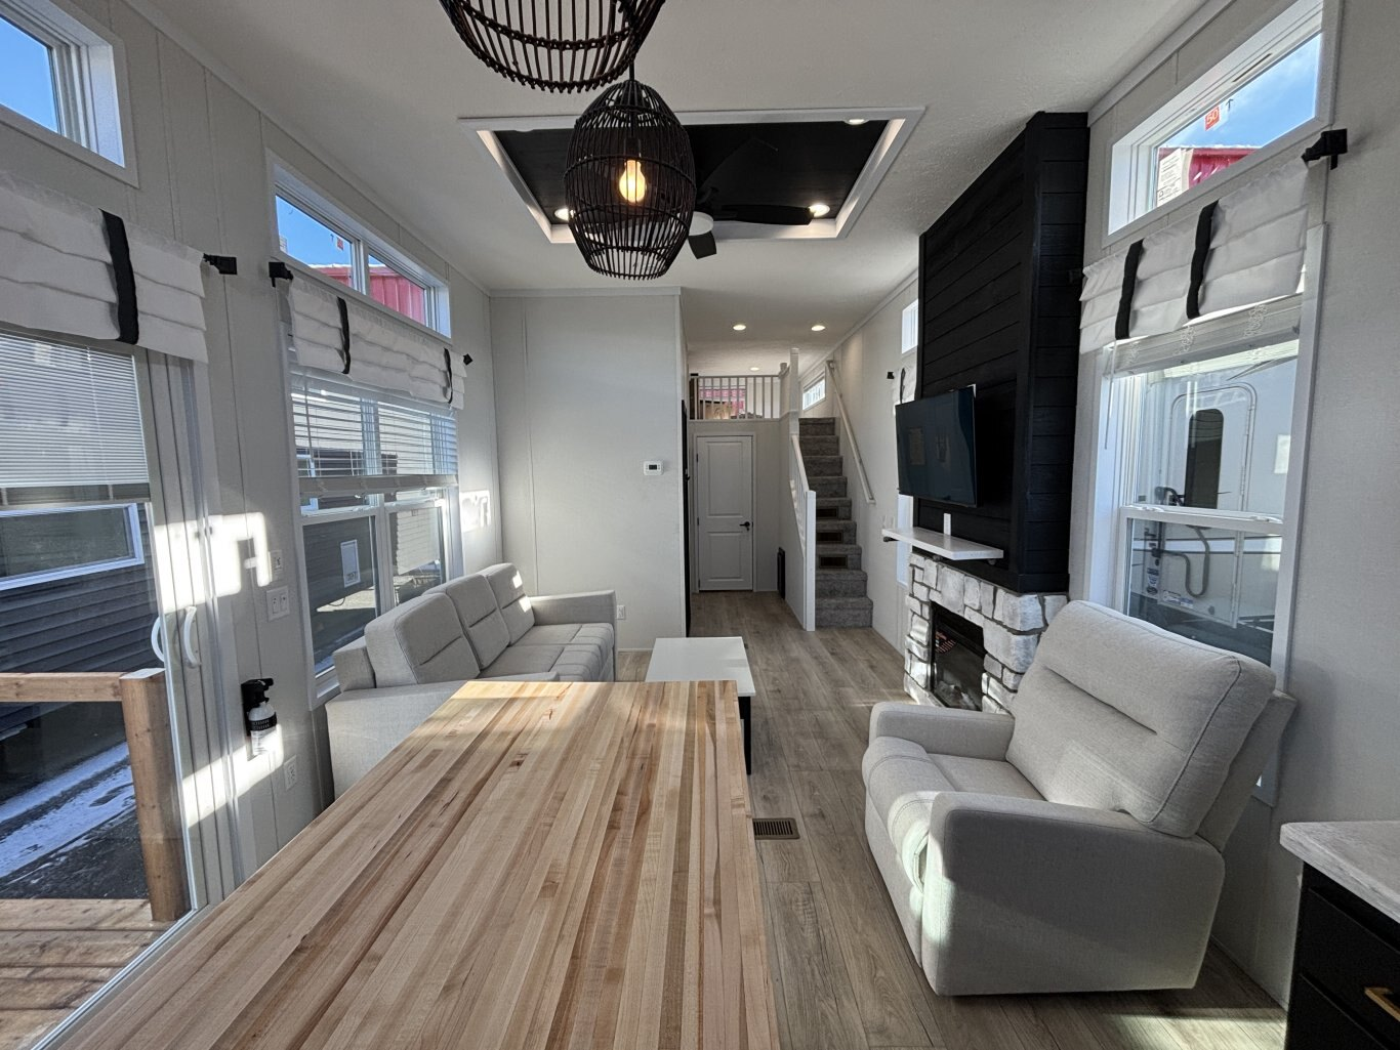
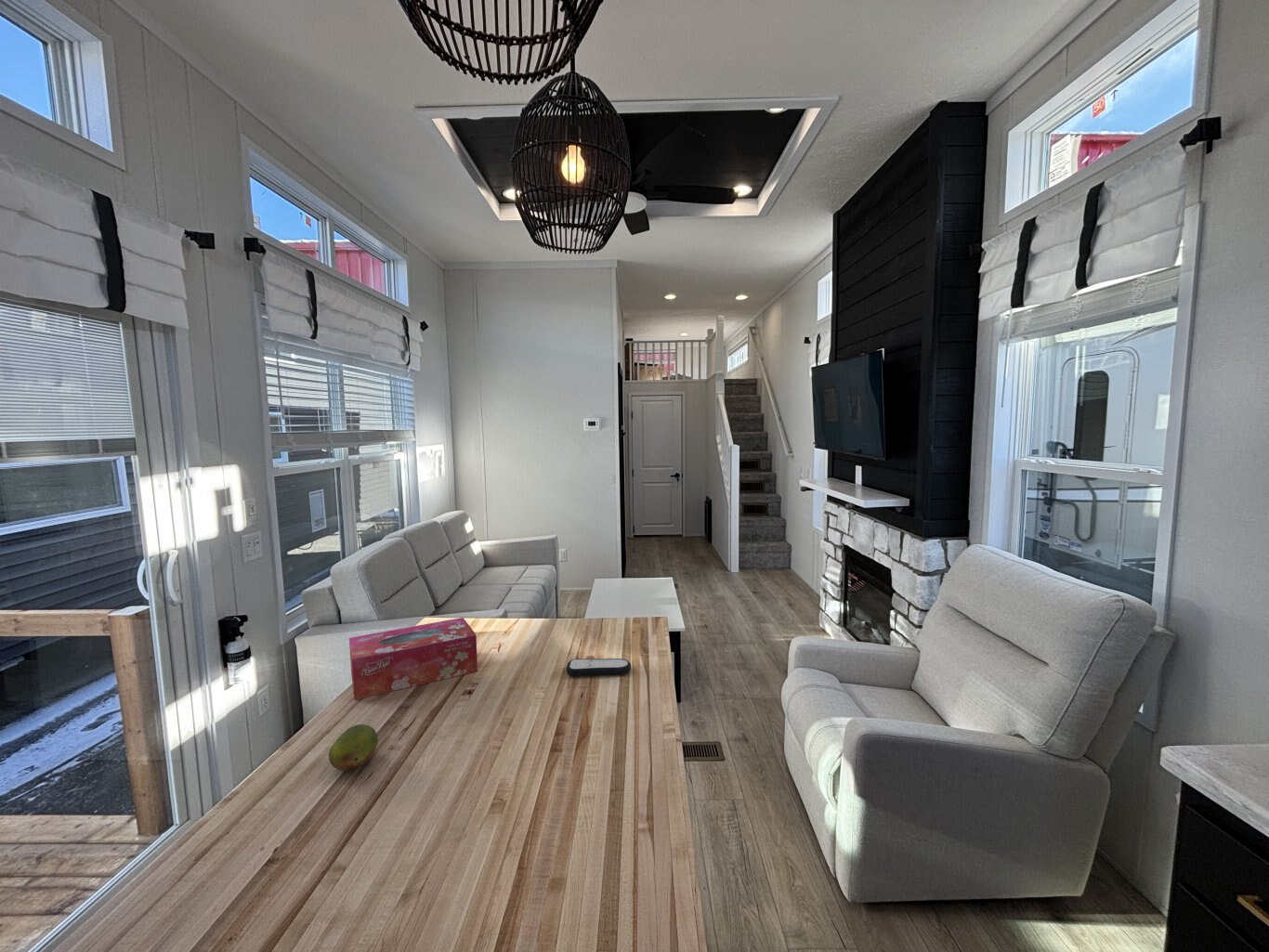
+ fruit (355, 745)
+ tissue box (413, 654)
+ remote control (598, 666)
